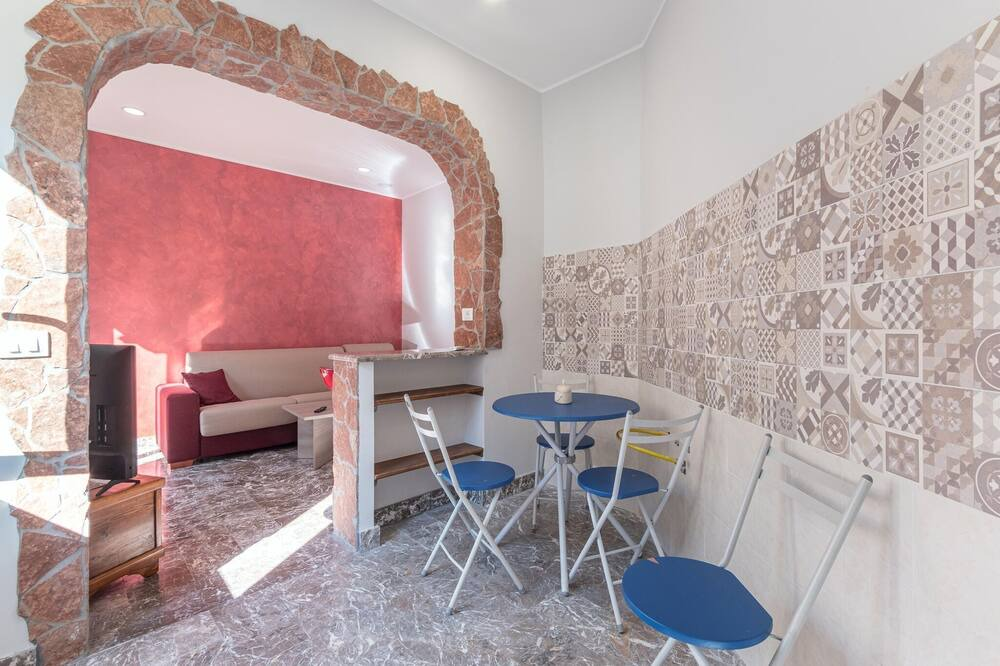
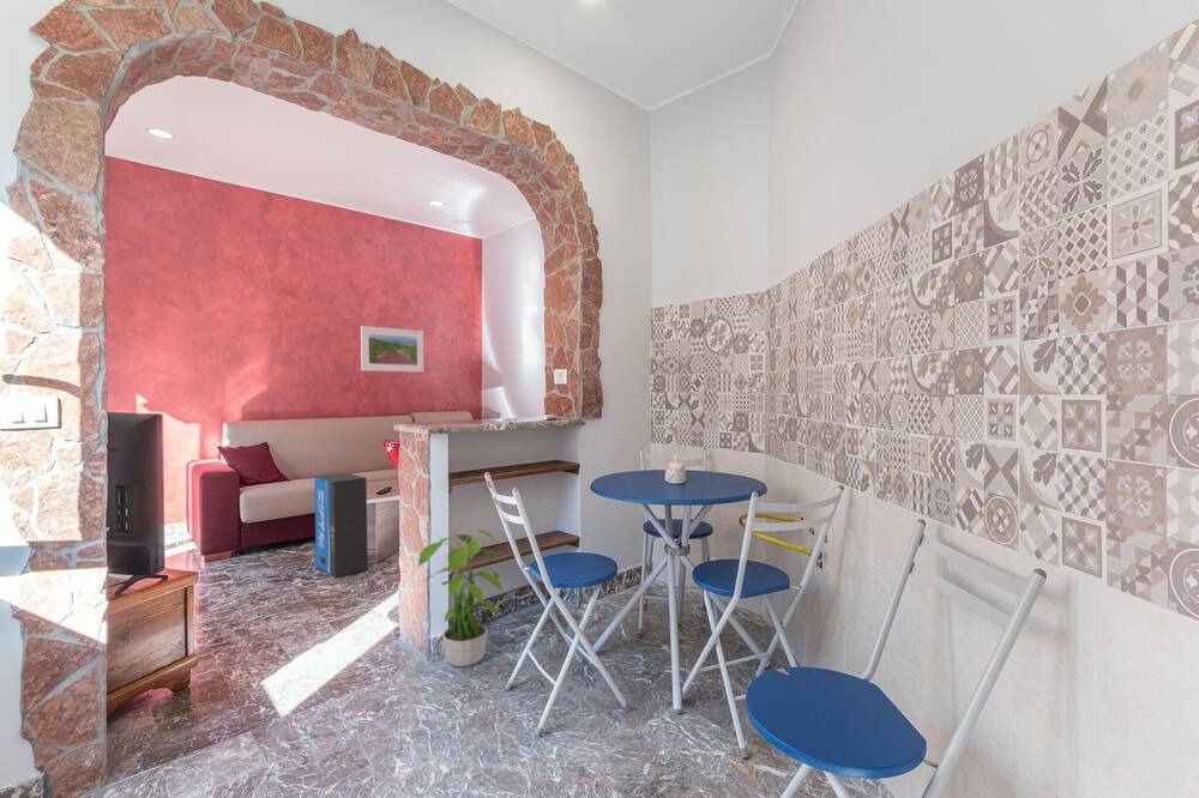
+ air purifier (341, 522)
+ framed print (393, 350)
+ potted plant (459, 597)
